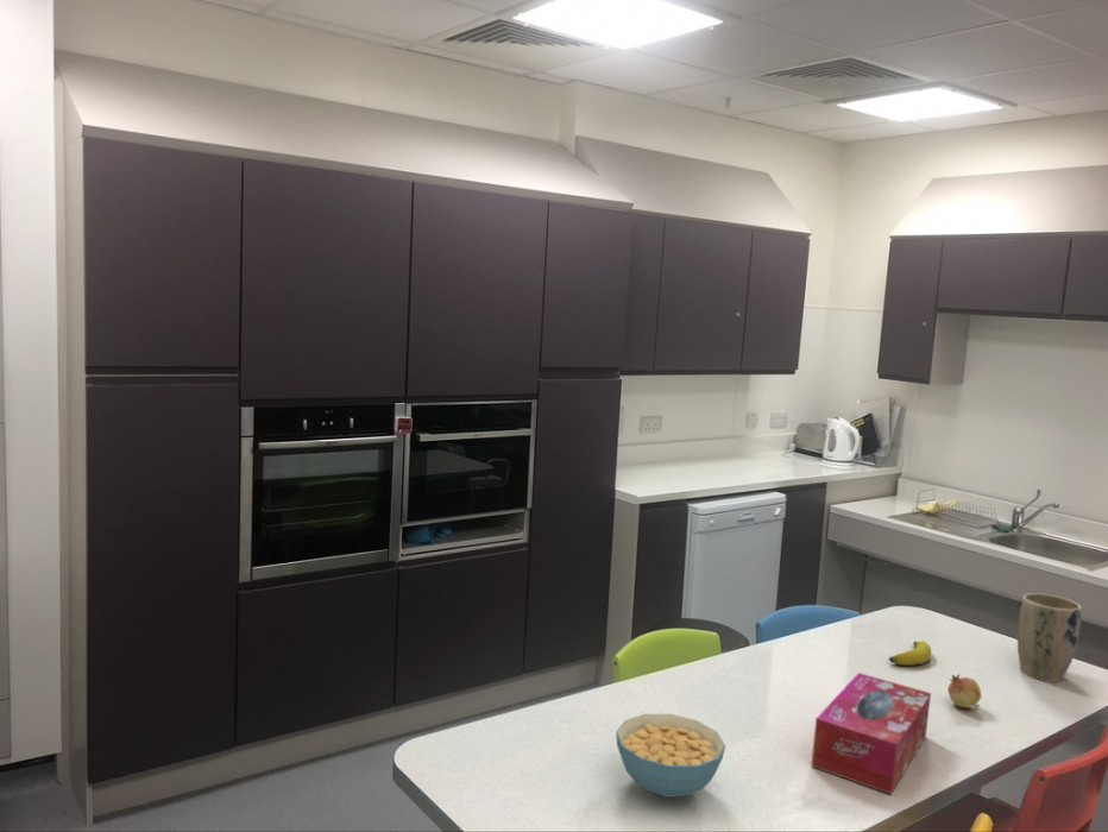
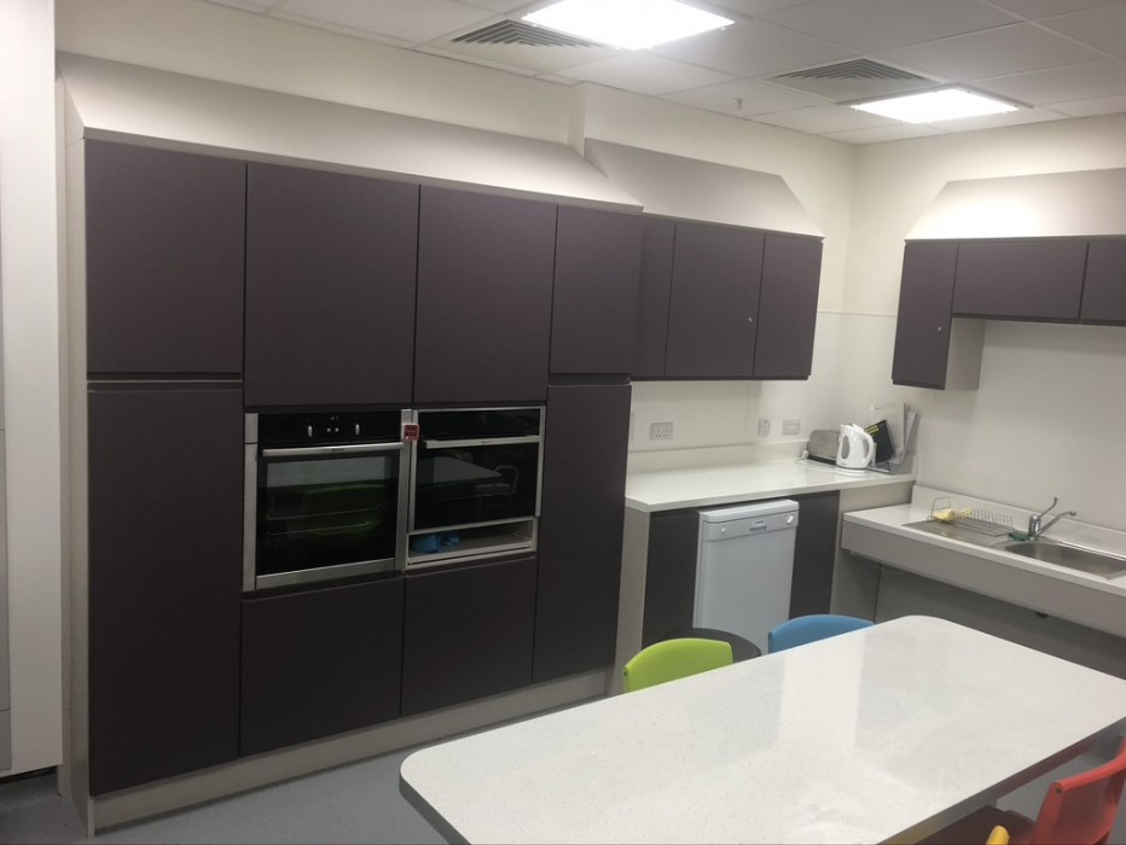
- banana (914, 650)
- tissue box (873, 727)
- plant pot (1046, 638)
- cereal bowl (668, 763)
- fruit (964, 691)
